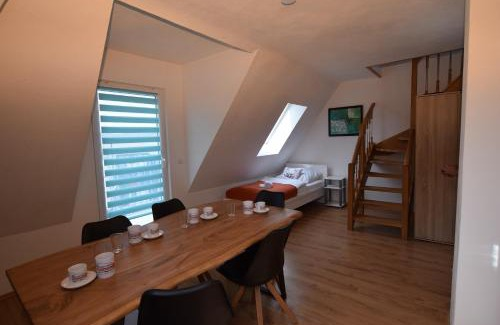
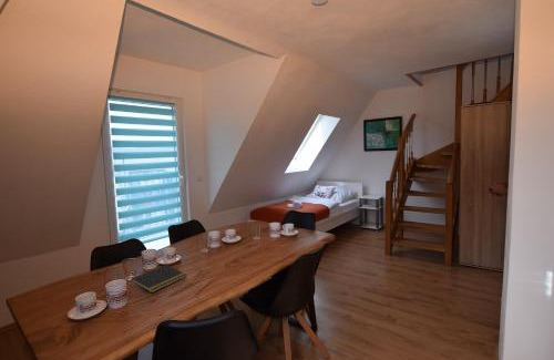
+ notepad (160, 277)
